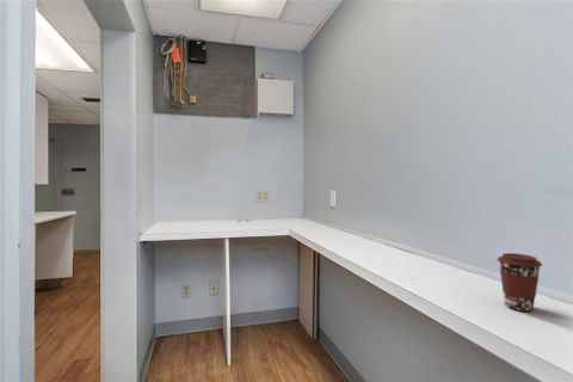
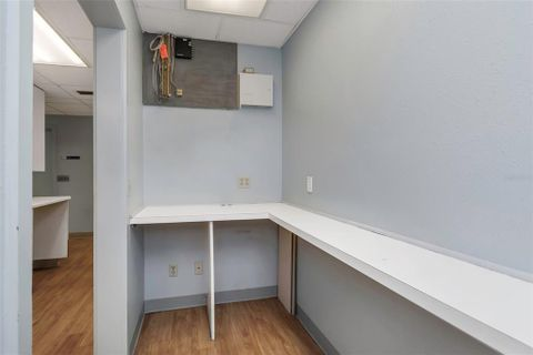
- coffee cup (518, 281)
